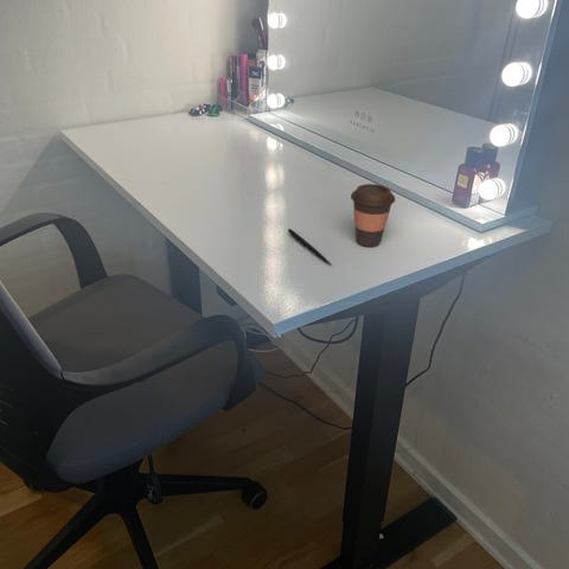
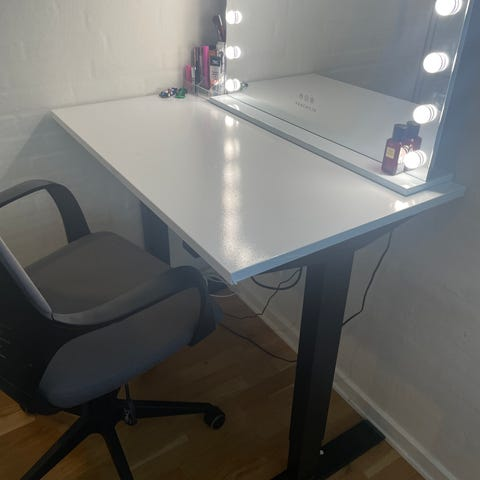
- pen (308, 247)
- coffee cup (370, 216)
